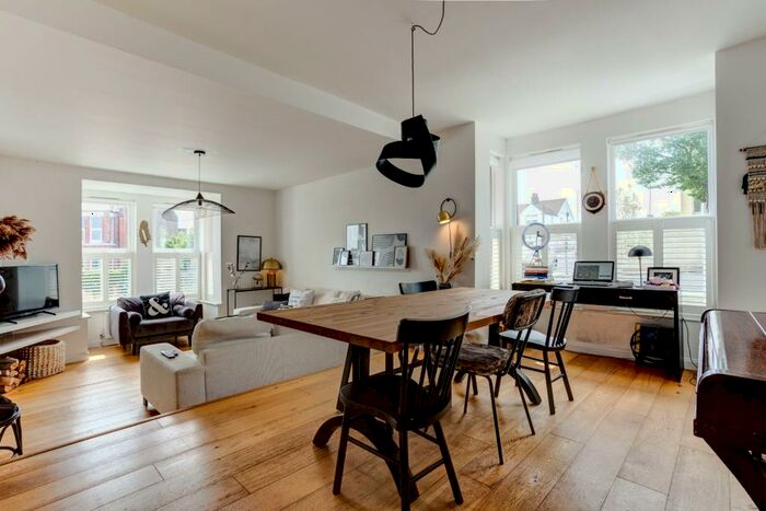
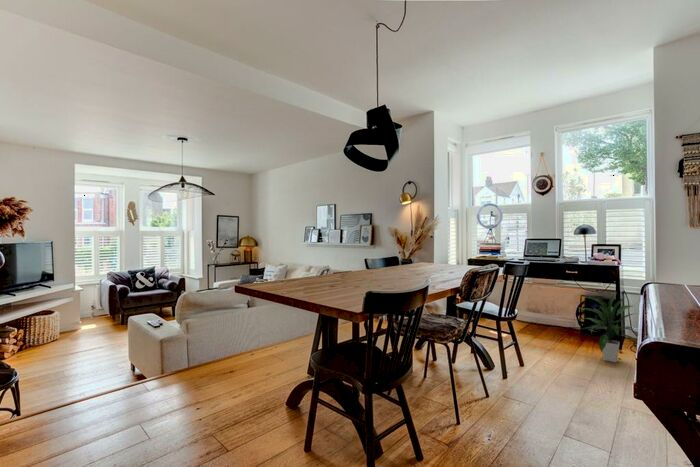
+ indoor plant (608, 325)
